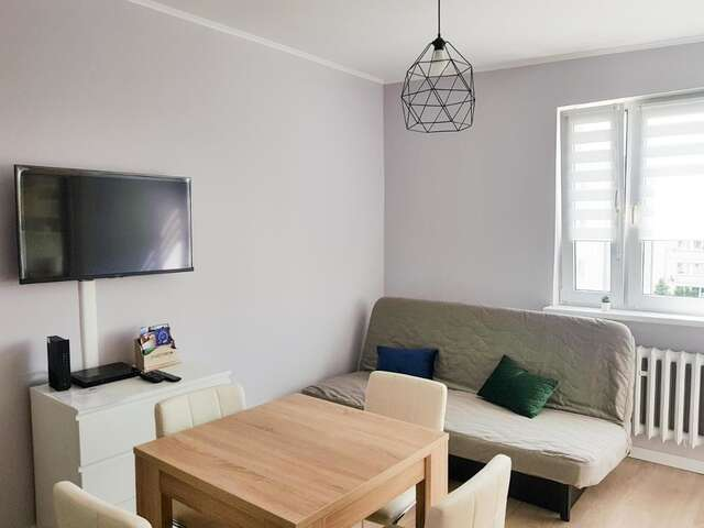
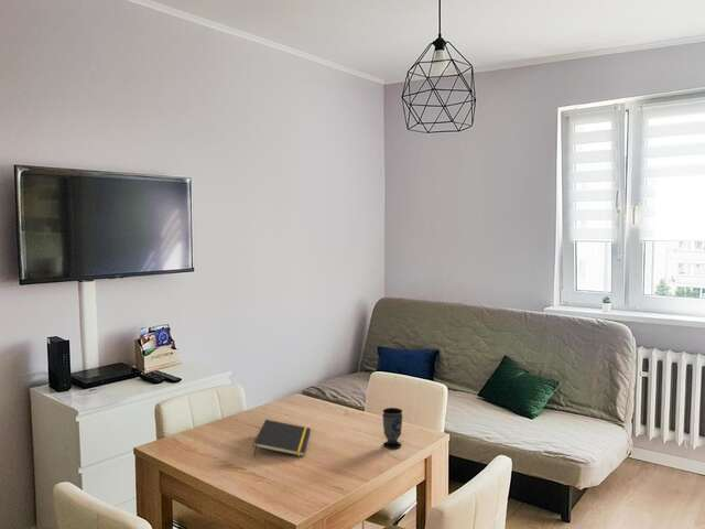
+ notepad (283, 436)
+ cup (392, 428)
